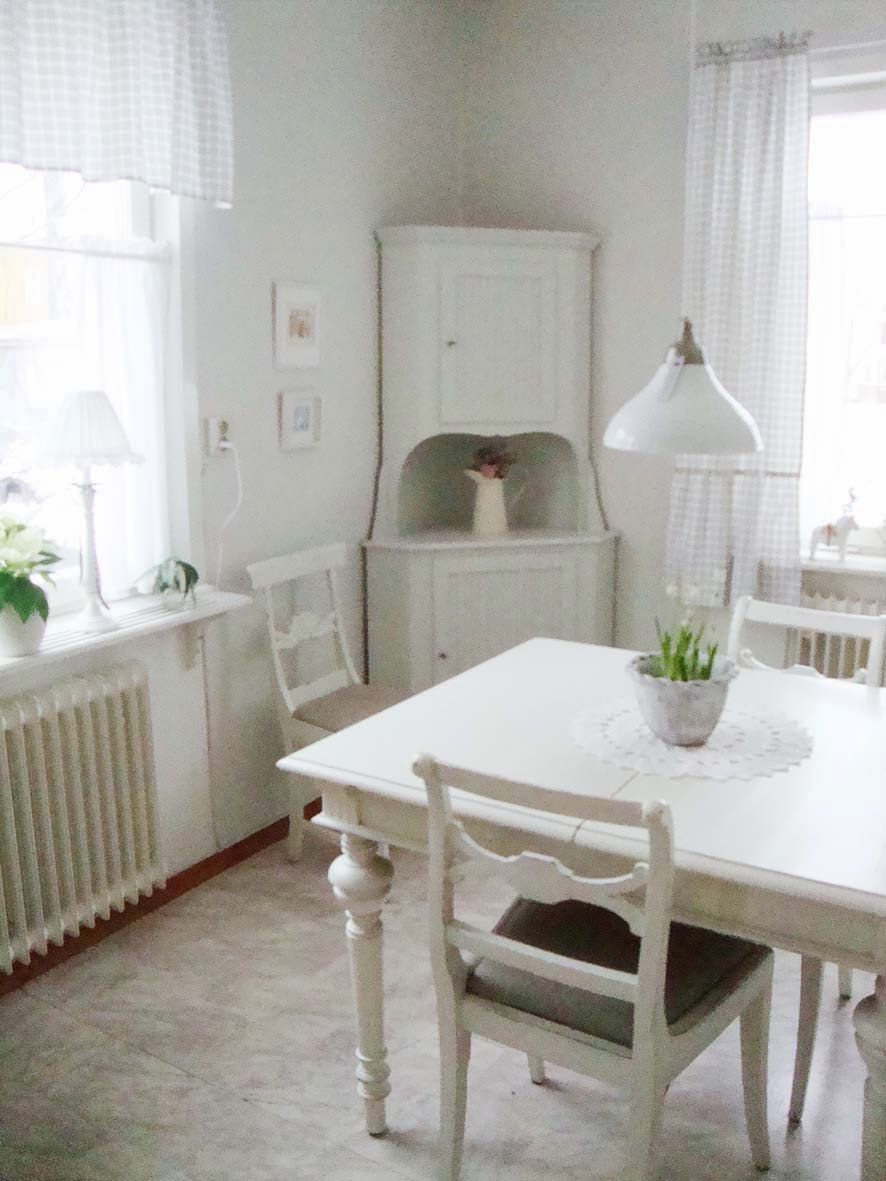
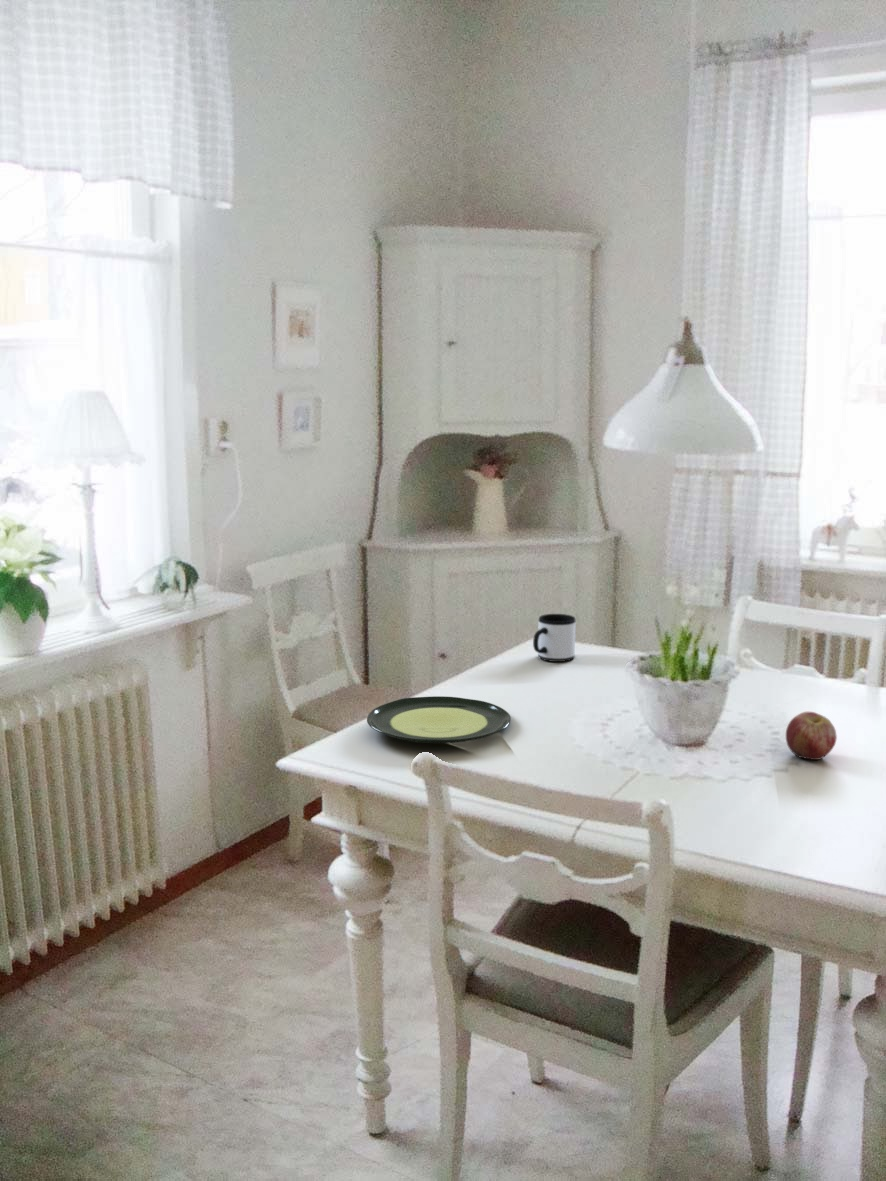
+ plate (438, 722)
+ apple (810, 735)
+ mug (551, 638)
